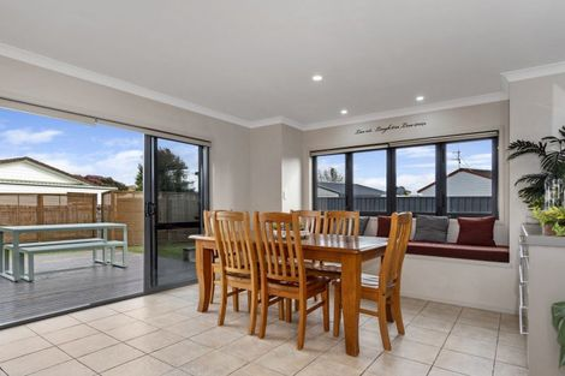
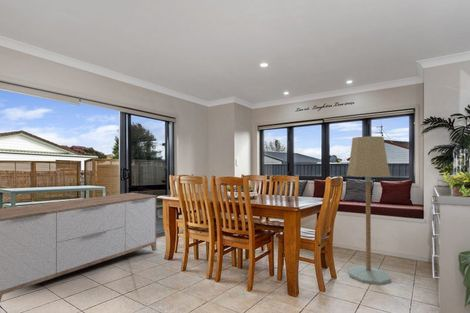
+ floor lamp (368, 206)
+ sideboard (82, 234)
